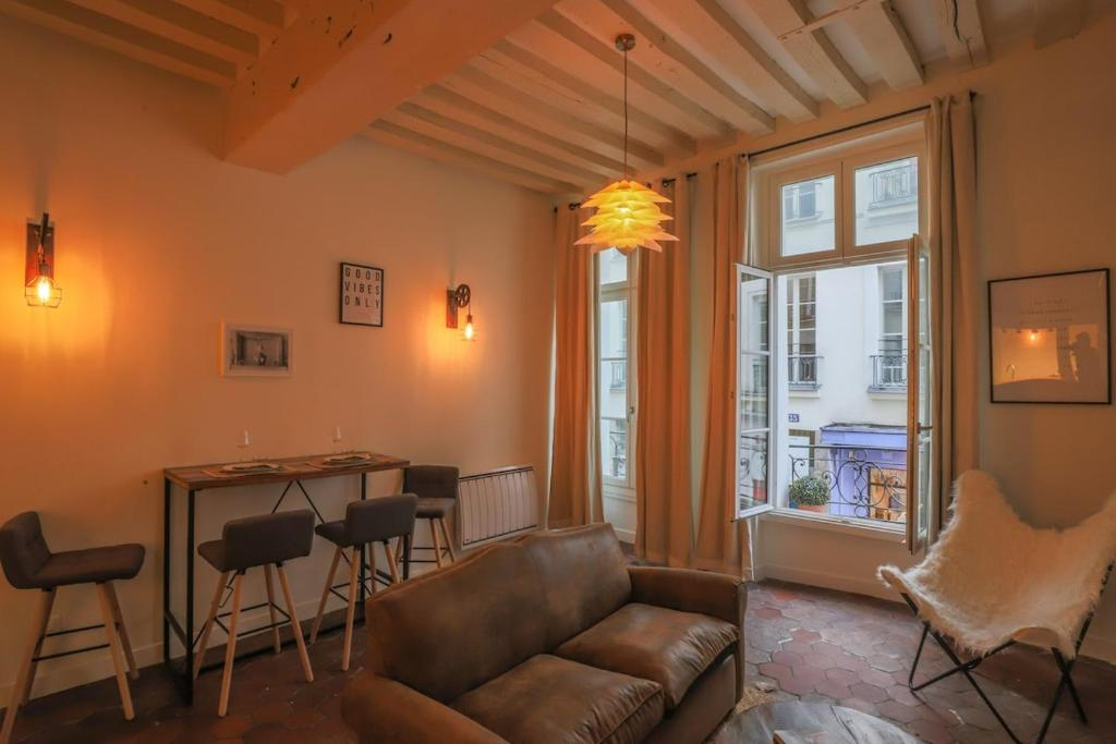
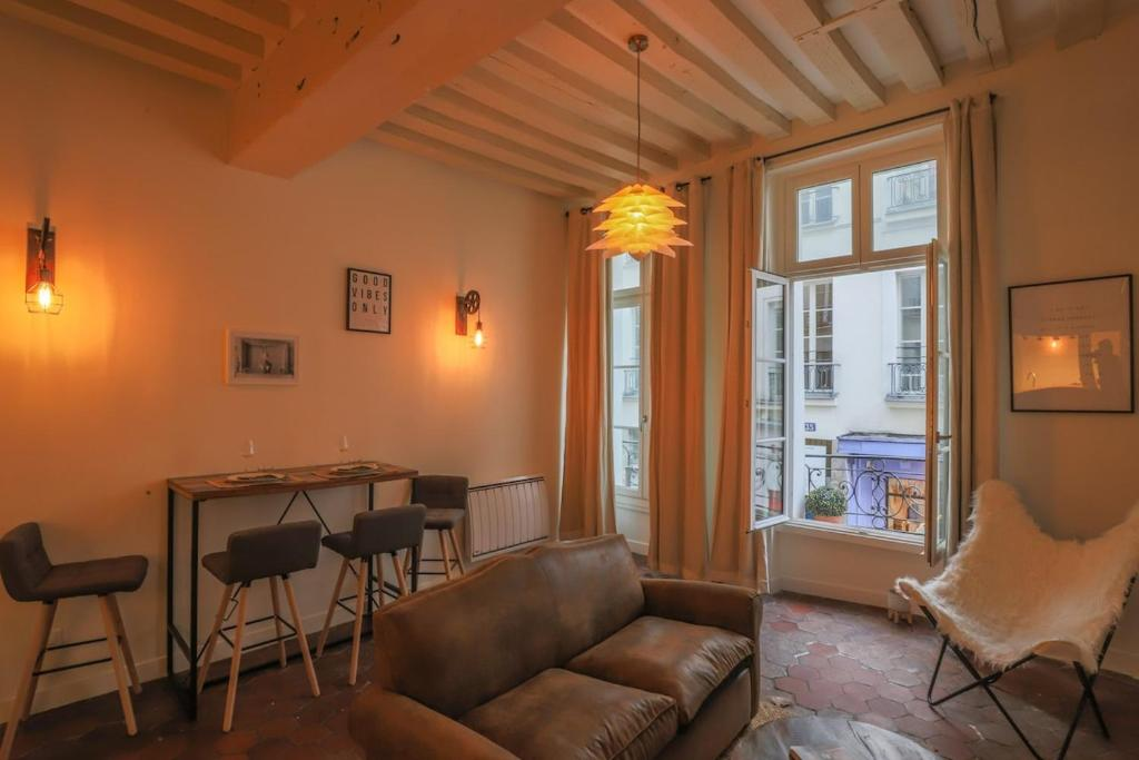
+ planter (899, 606)
